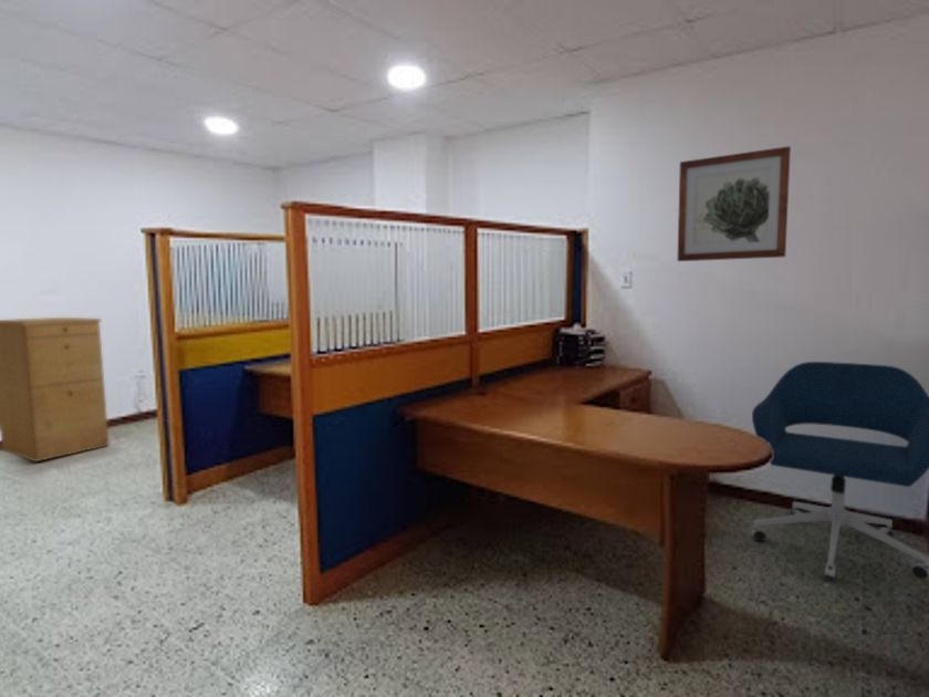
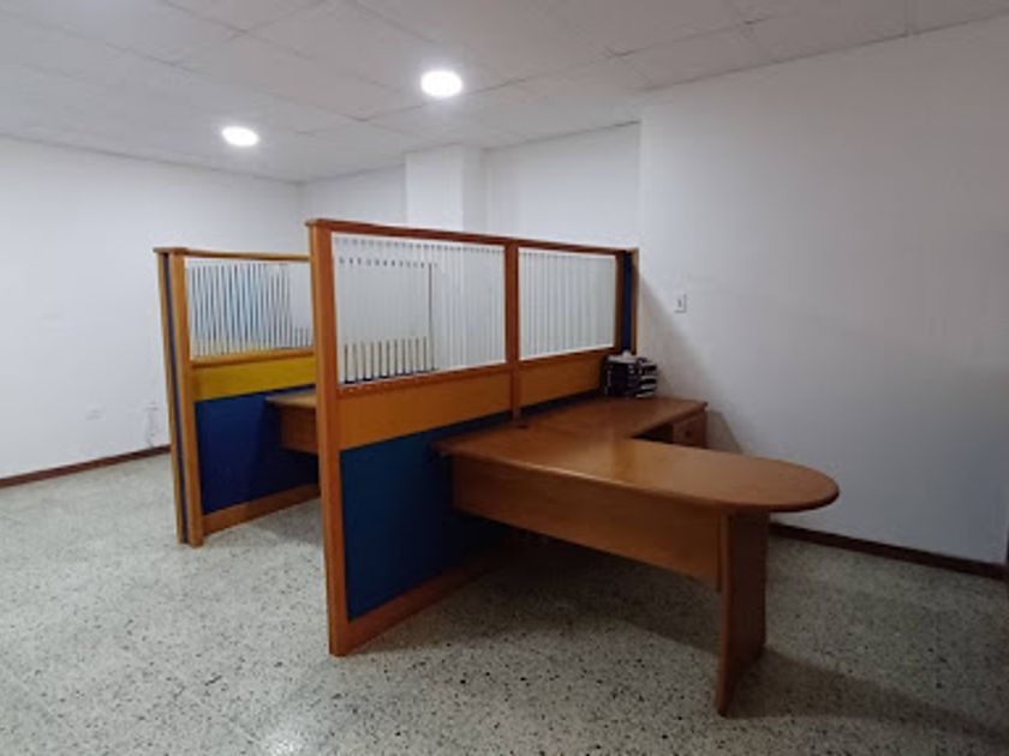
- wall art (730, 207)
- filing cabinet (51, 384)
- office chair (841, 460)
